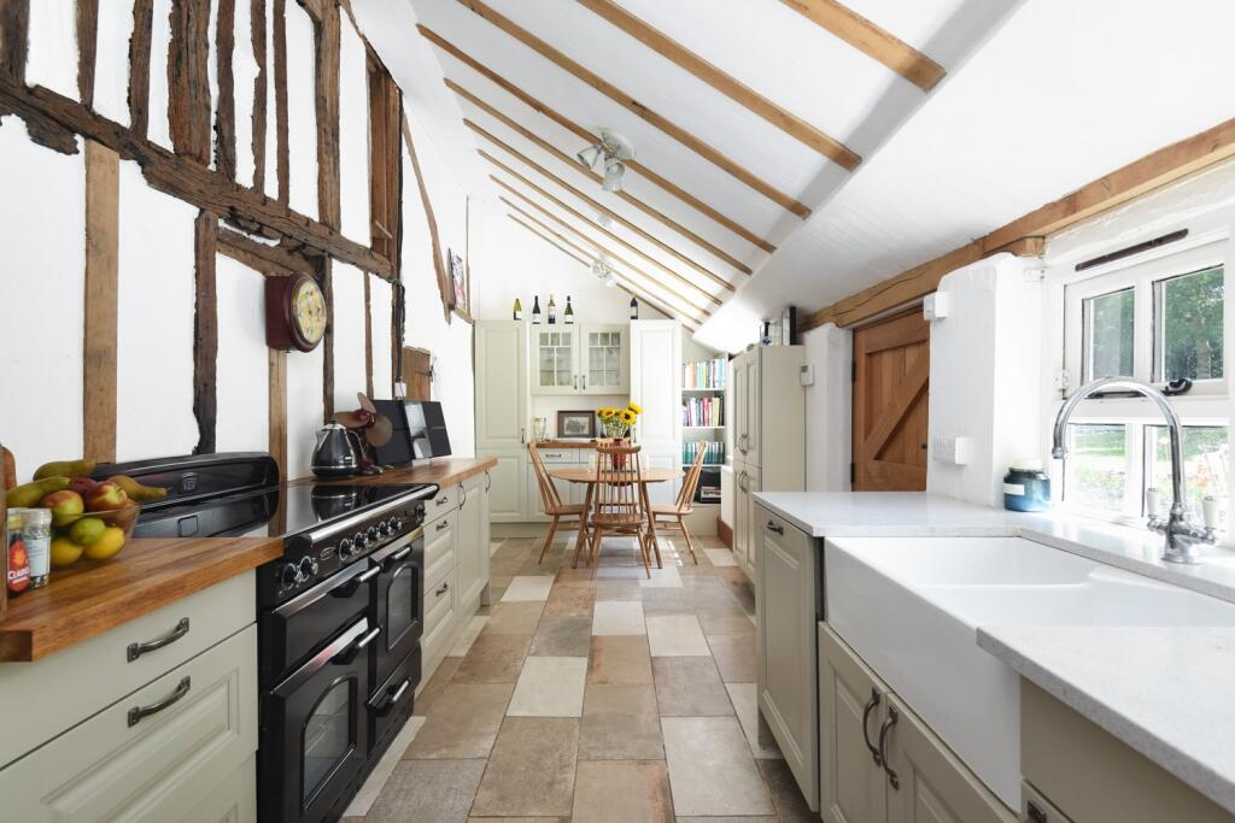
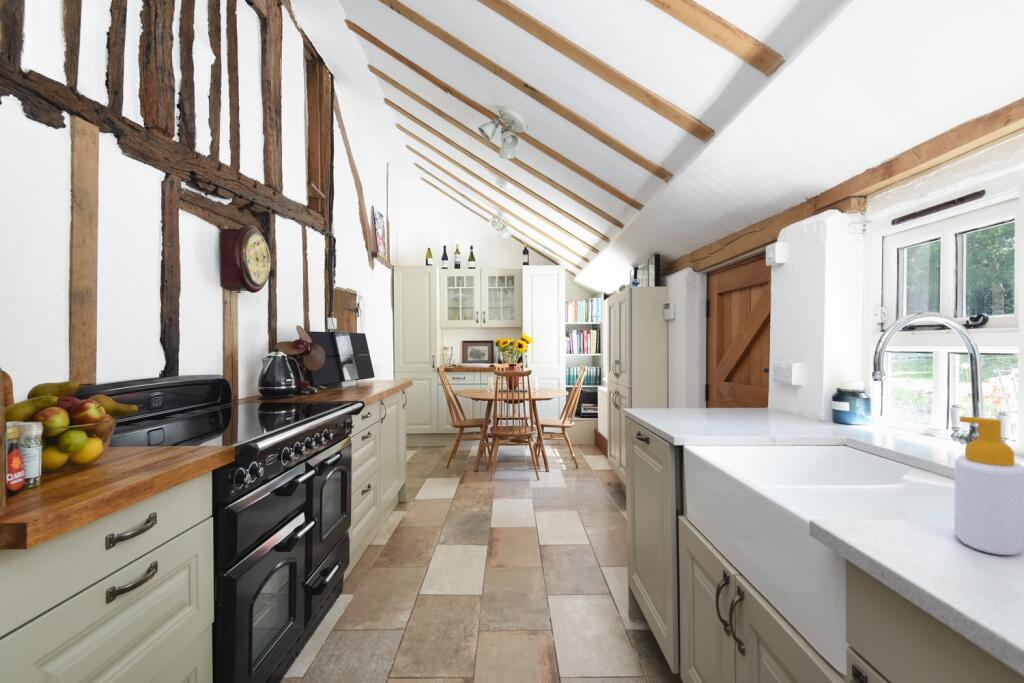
+ soap bottle (988, 480)
